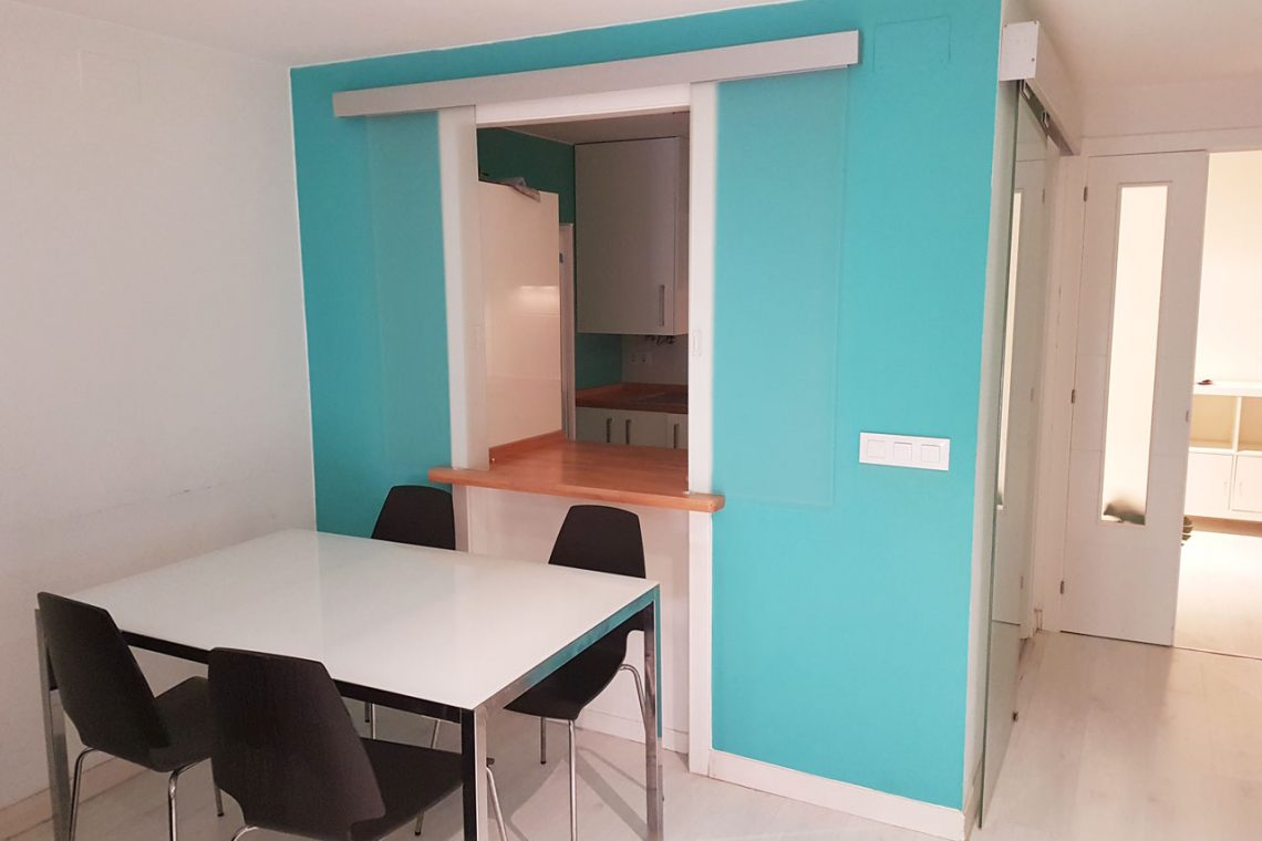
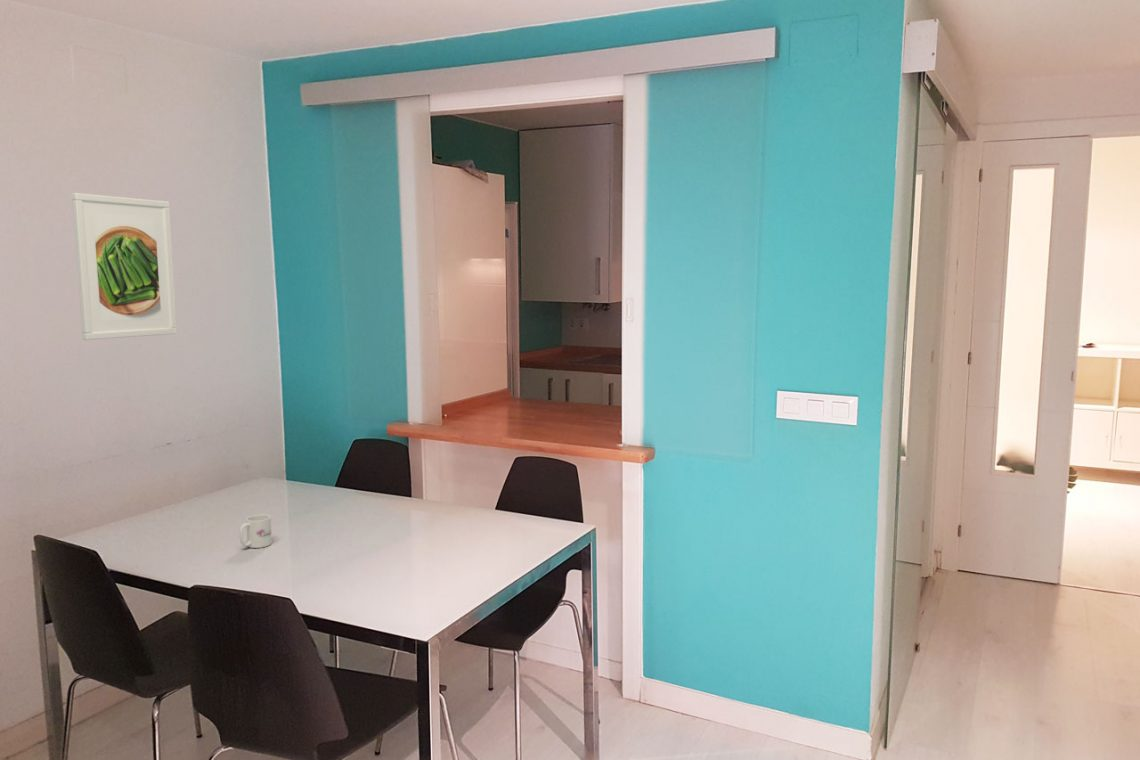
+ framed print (127, 267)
+ mug (254, 532)
